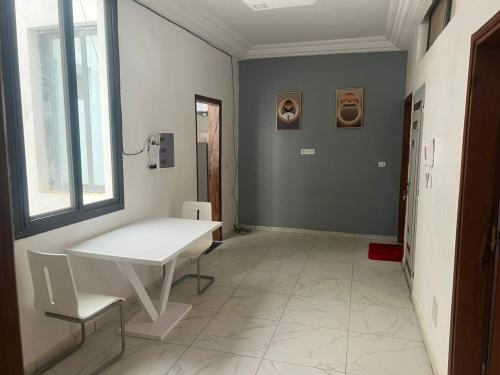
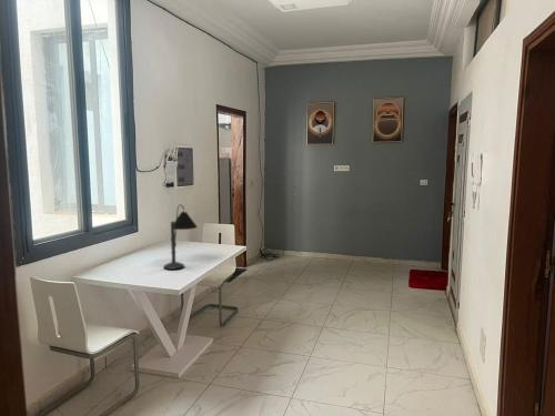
+ desk lamp (175, 233)
